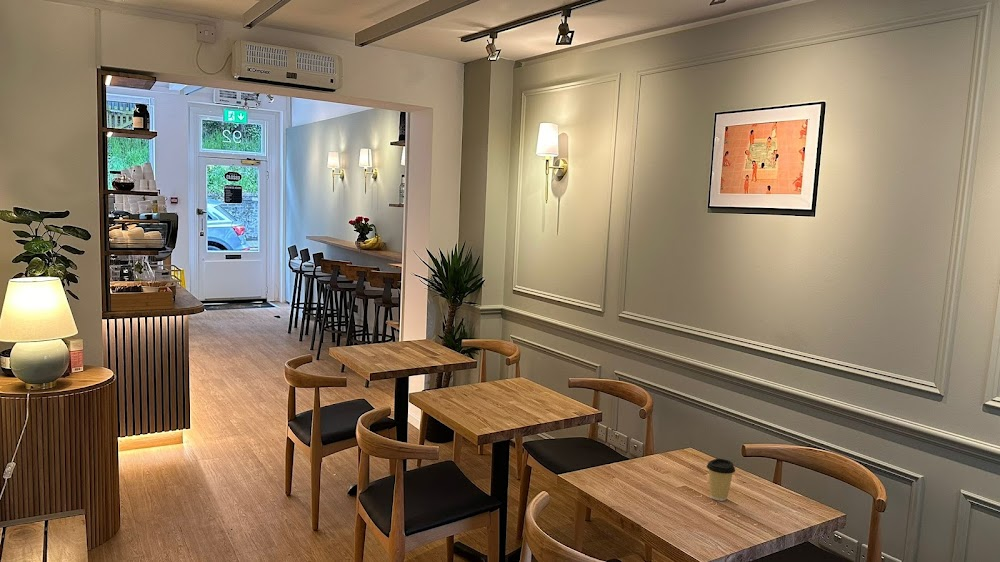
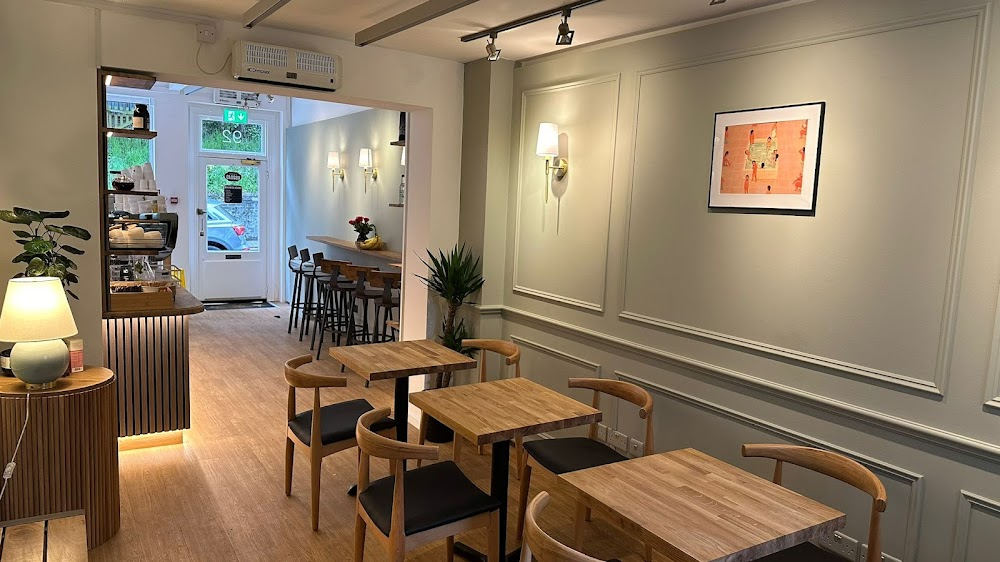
- coffee cup (719, 480)
